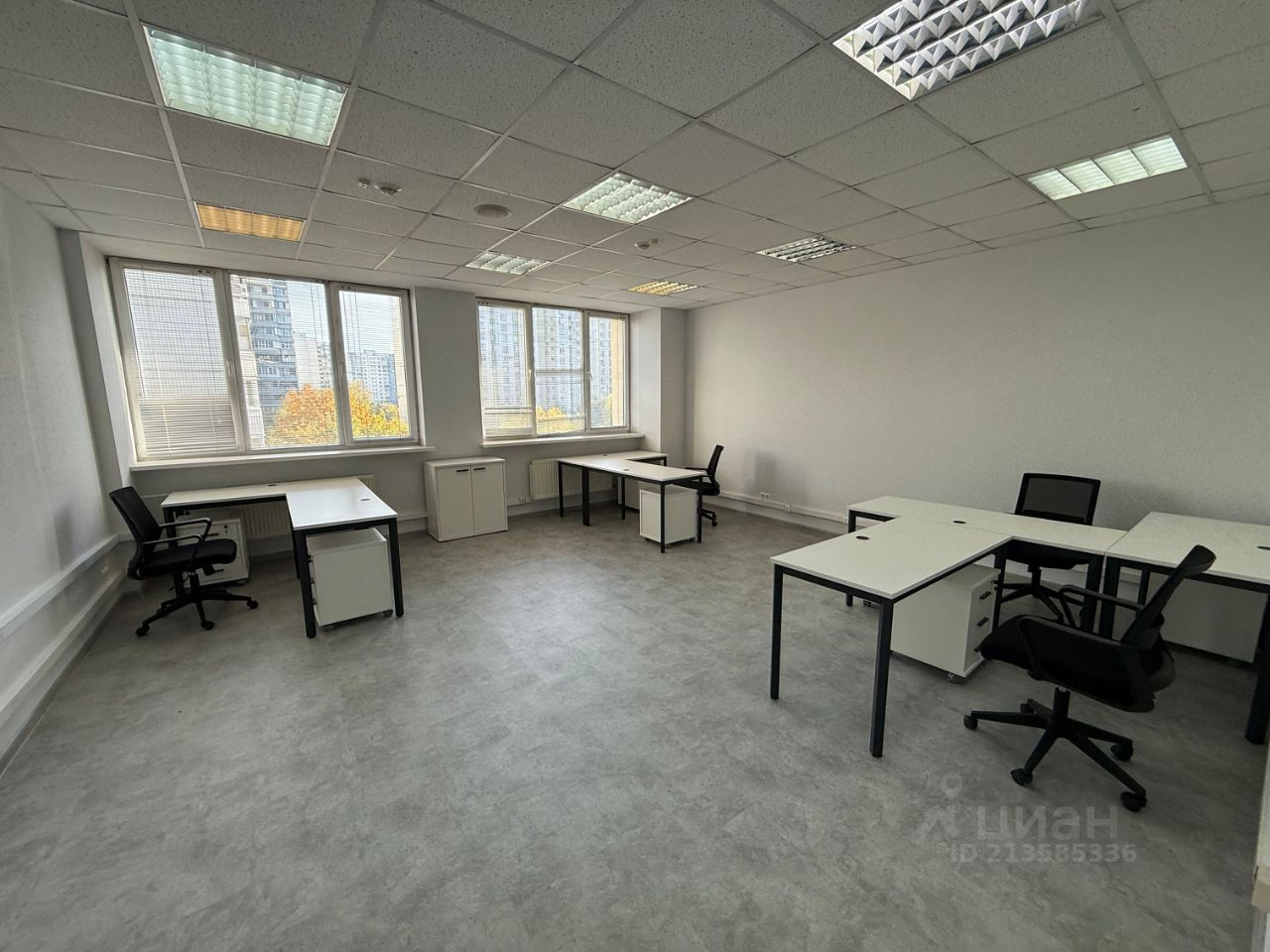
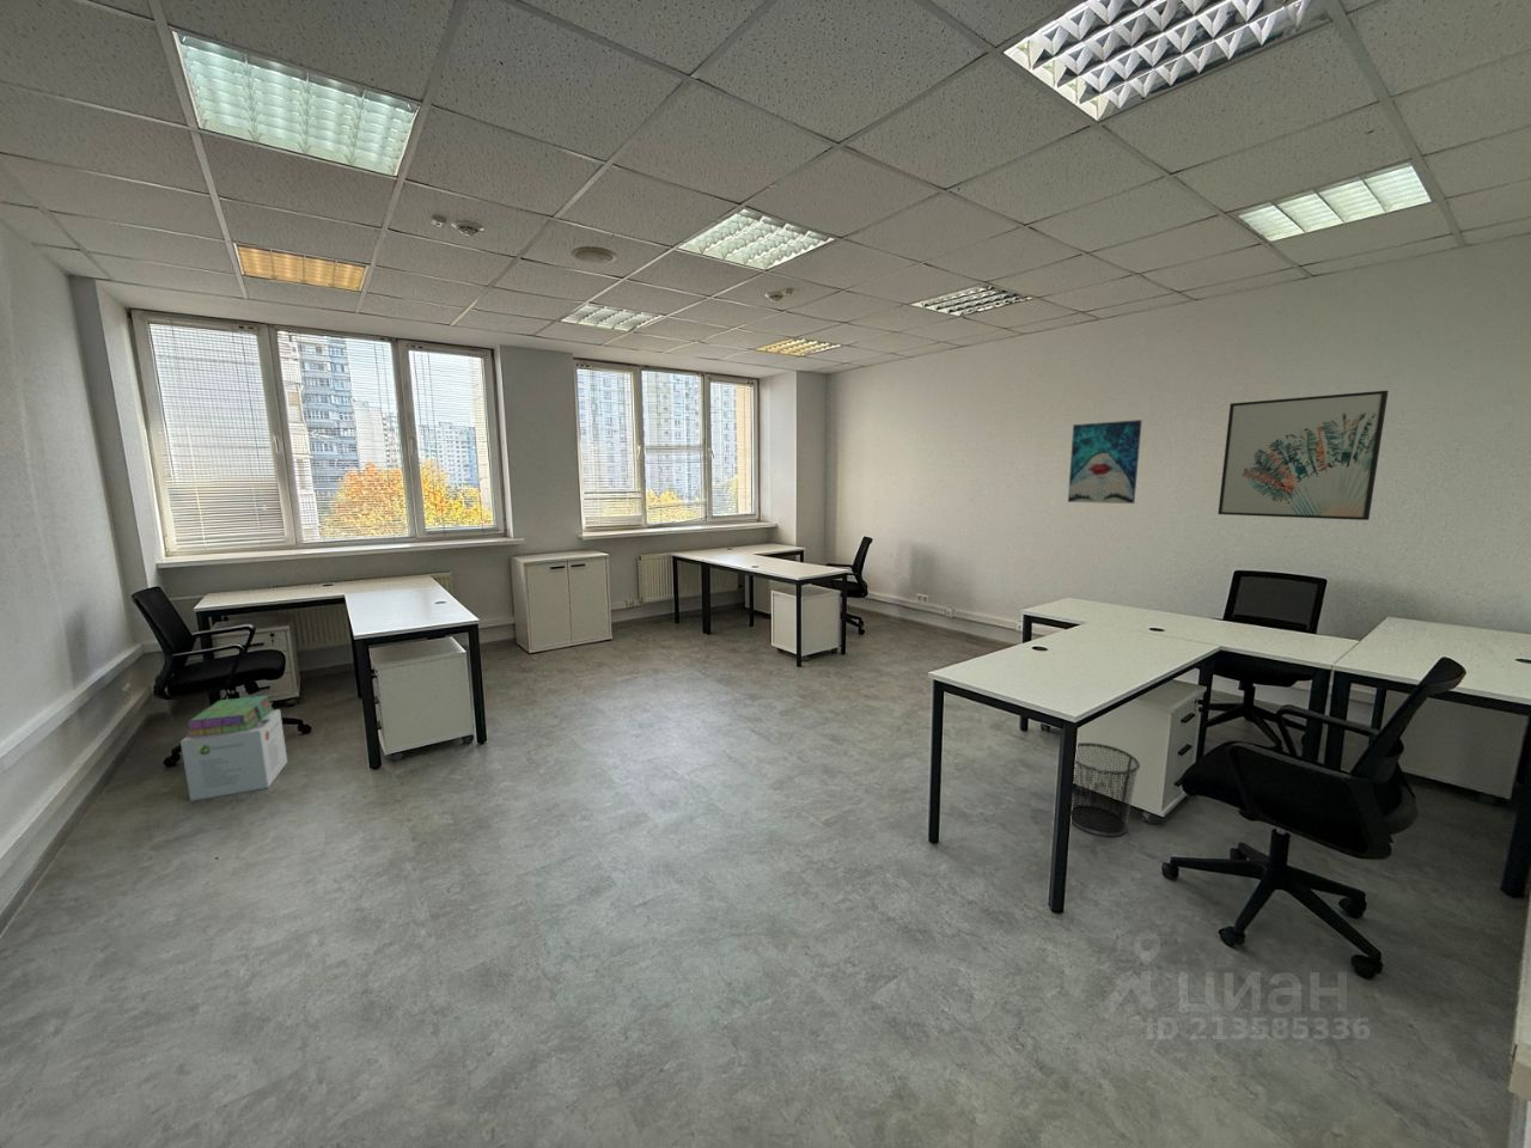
+ wall art (1103, 463)
+ wall art (1296, 458)
+ cardboard box (236, 752)
+ waste bin (1098, 789)
+ stack of books (230, 714)
